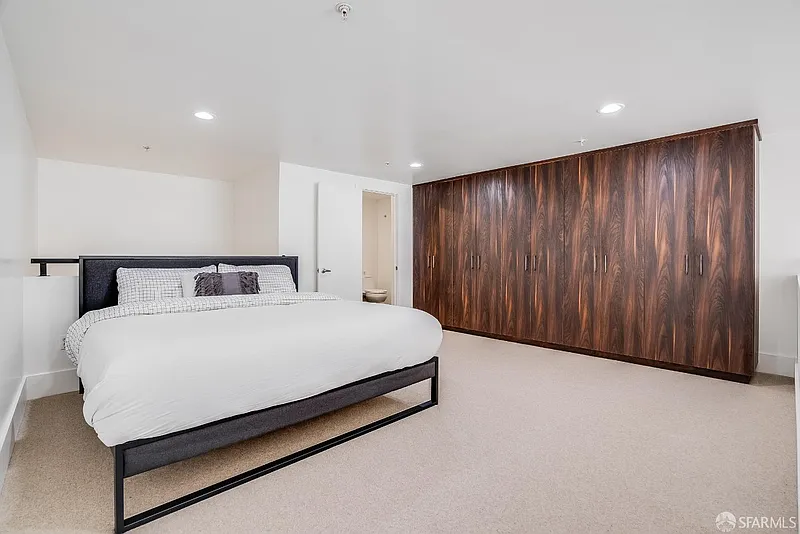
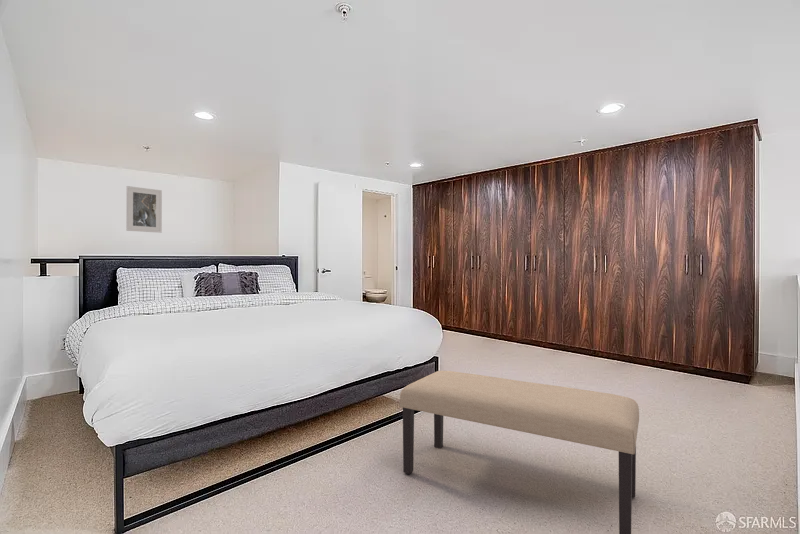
+ bench (516, 430)
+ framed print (144, 210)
